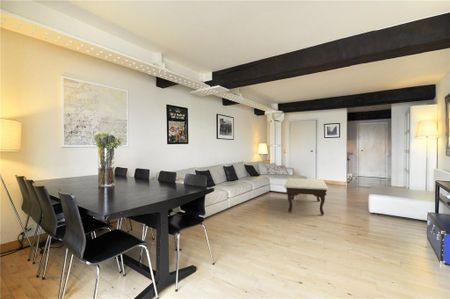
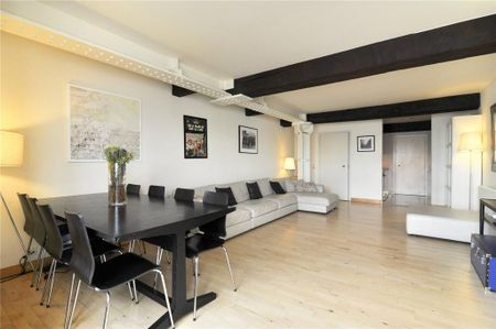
- coffee table (305, 193)
